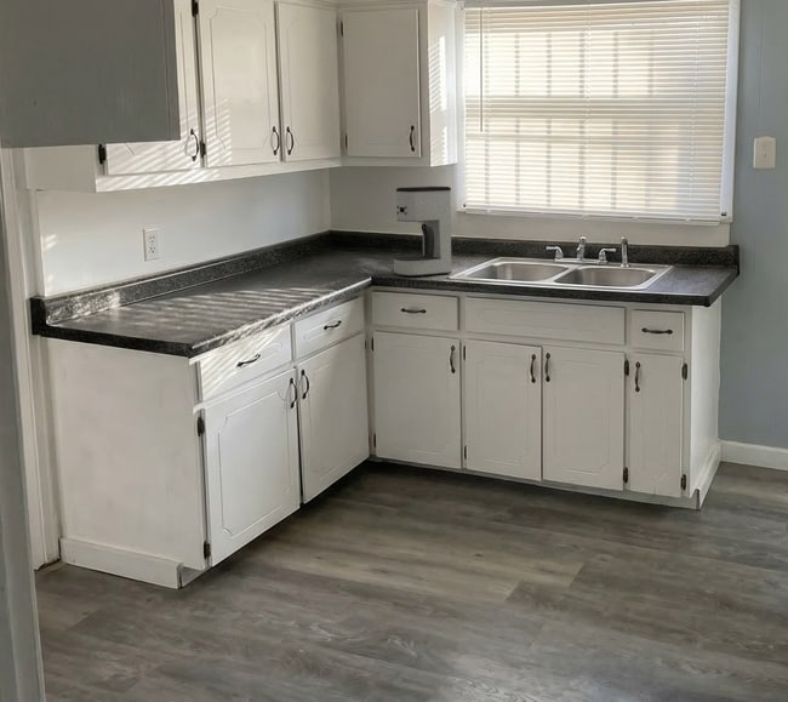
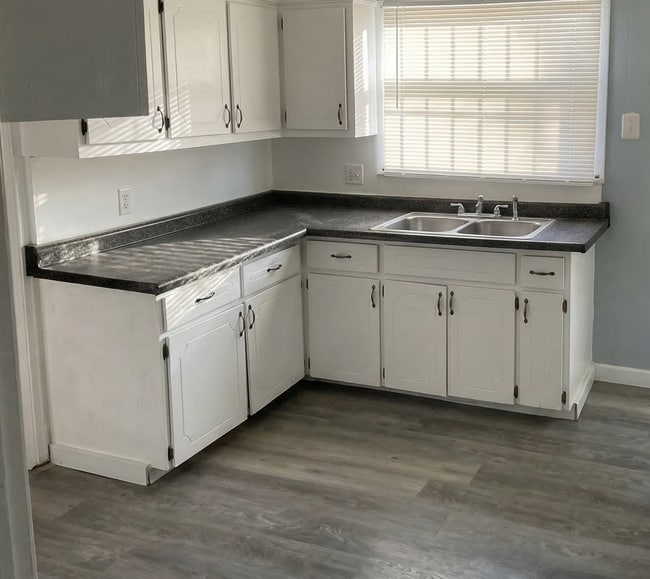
- coffee maker (422, 230)
